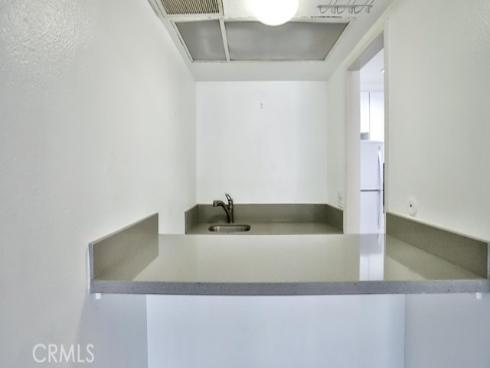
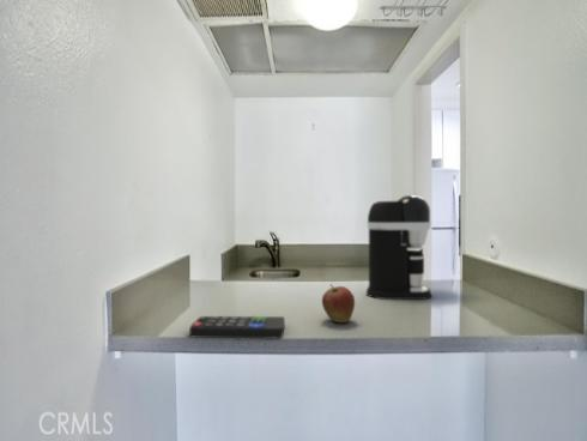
+ coffee maker (398, 244)
+ apple (338, 302)
+ remote control (238, 326)
